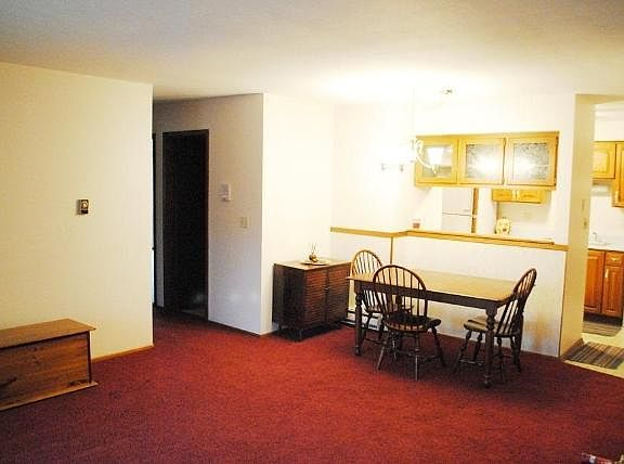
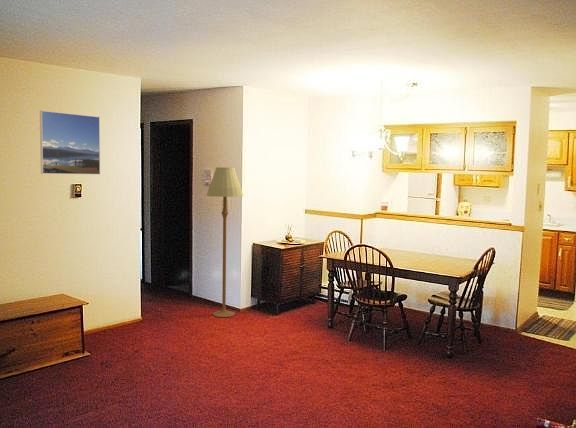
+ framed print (71, 144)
+ floor lamp (224, 241)
